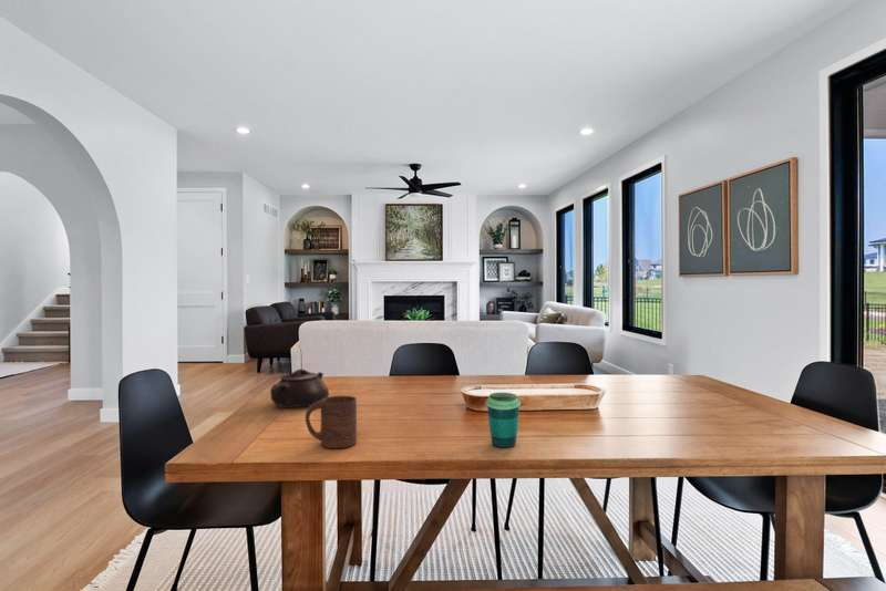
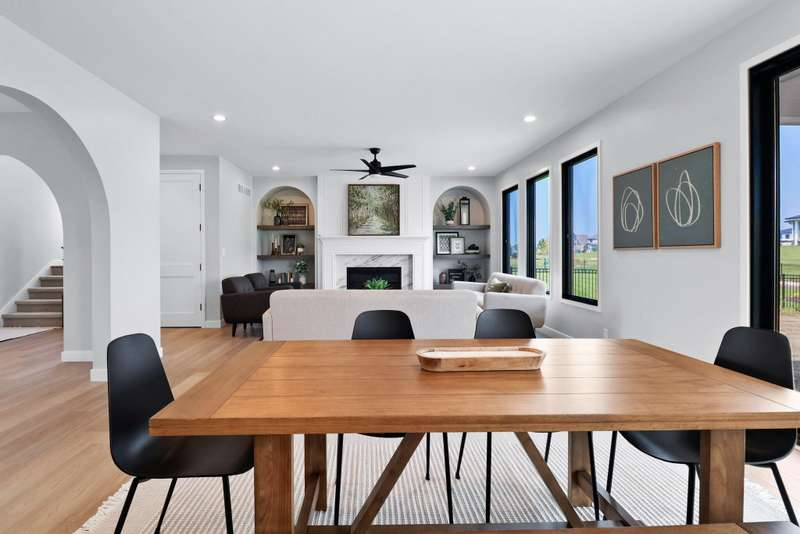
- cup (333, 422)
- teapot (298, 386)
- cup (503, 419)
